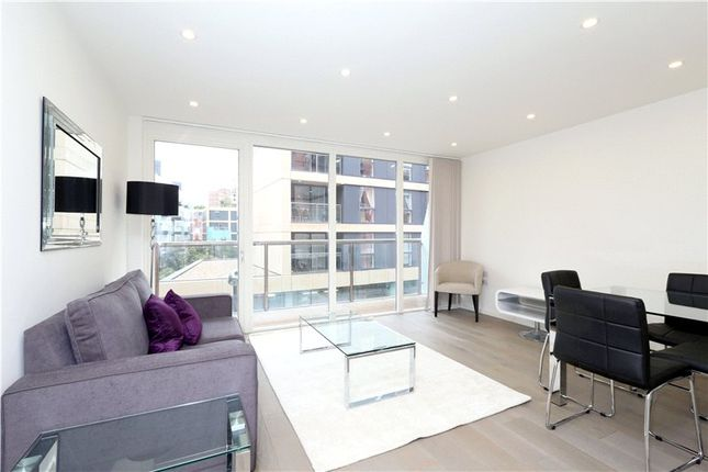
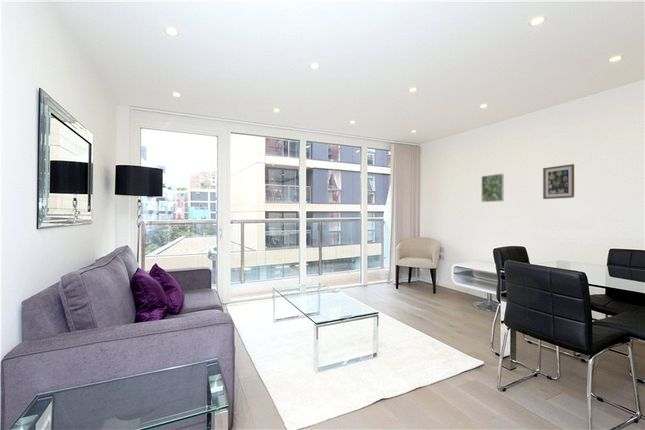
+ wall art (558, 182)
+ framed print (492, 188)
